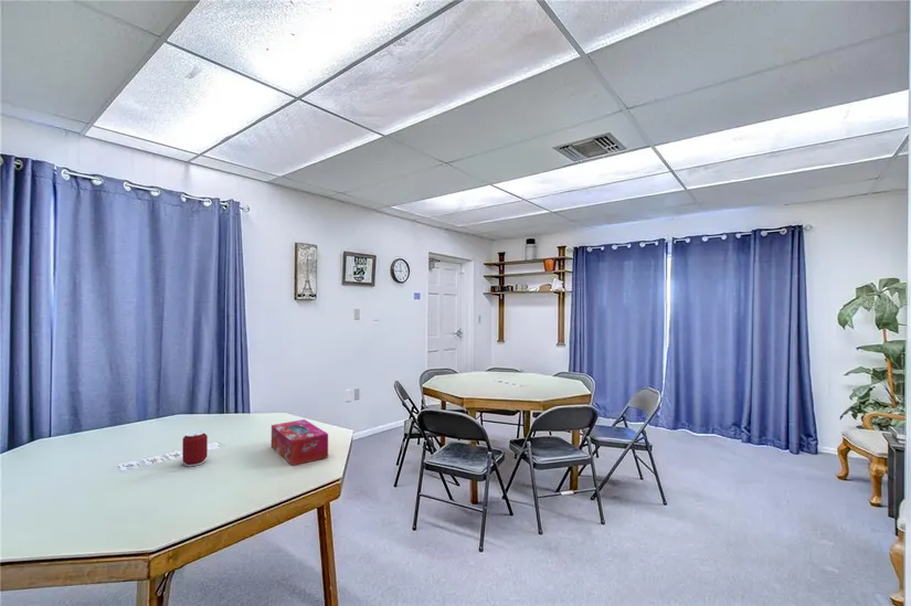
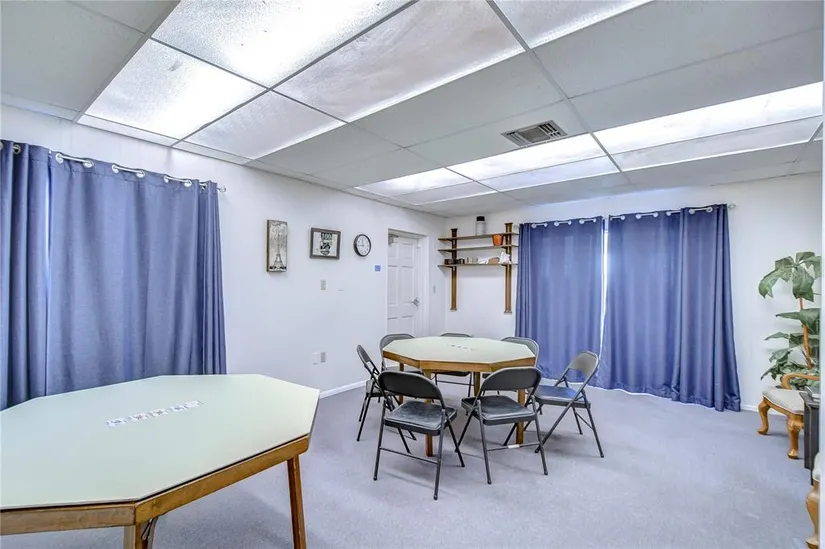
- tissue box (298, 440)
- can (194, 447)
